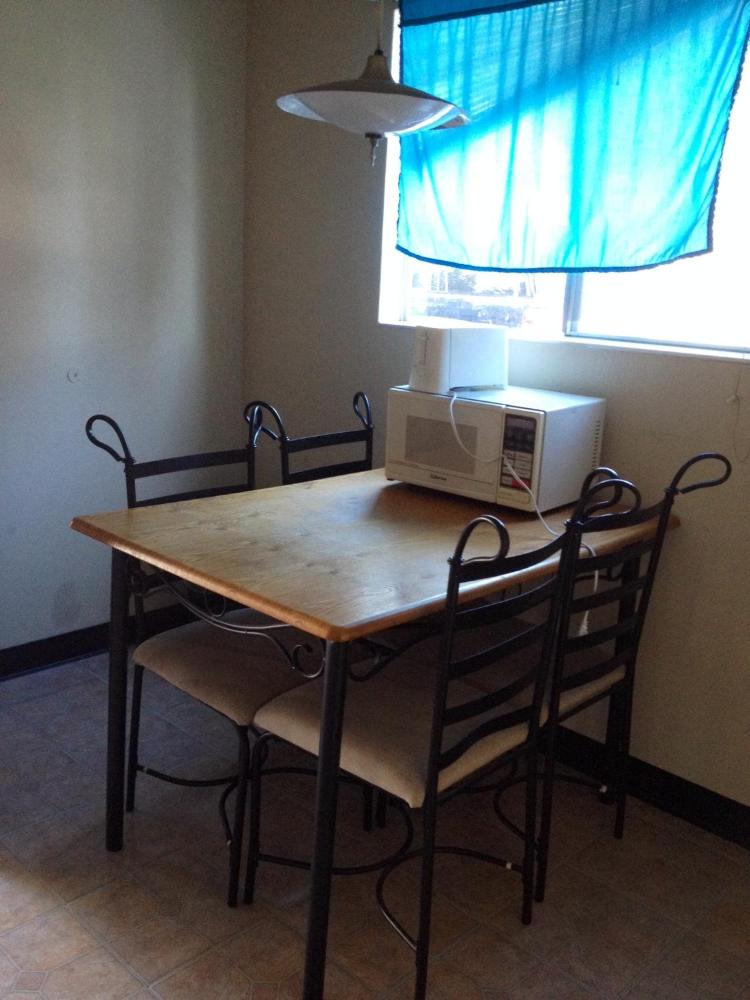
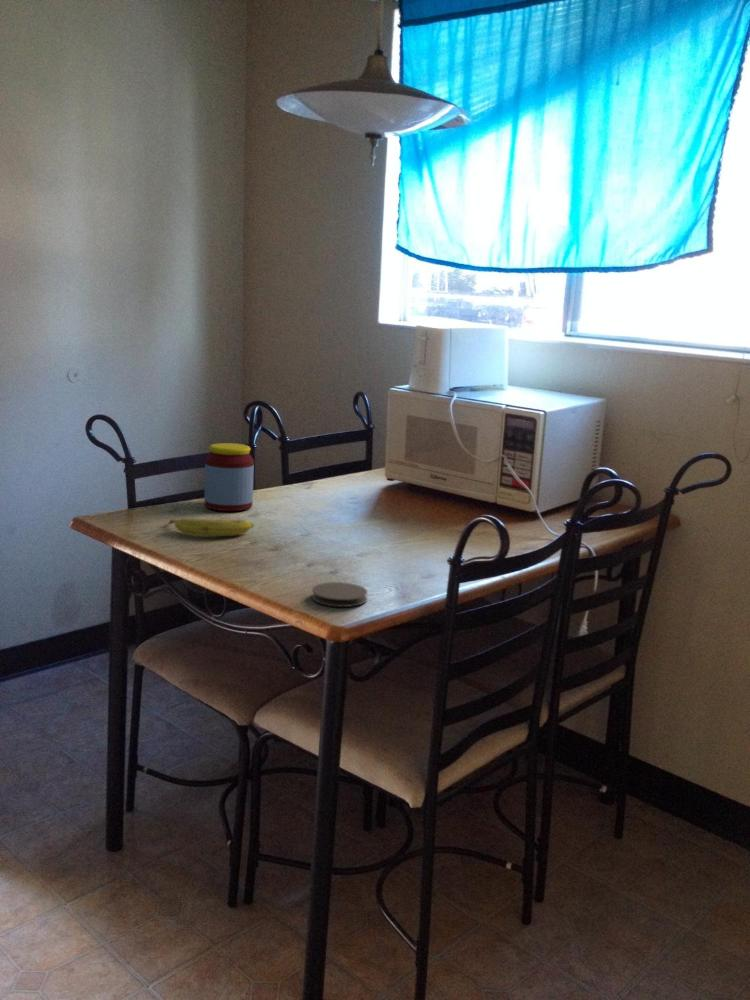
+ jar (229, 476)
+ coaster (339, 594)
+ fruit (207, 524)
